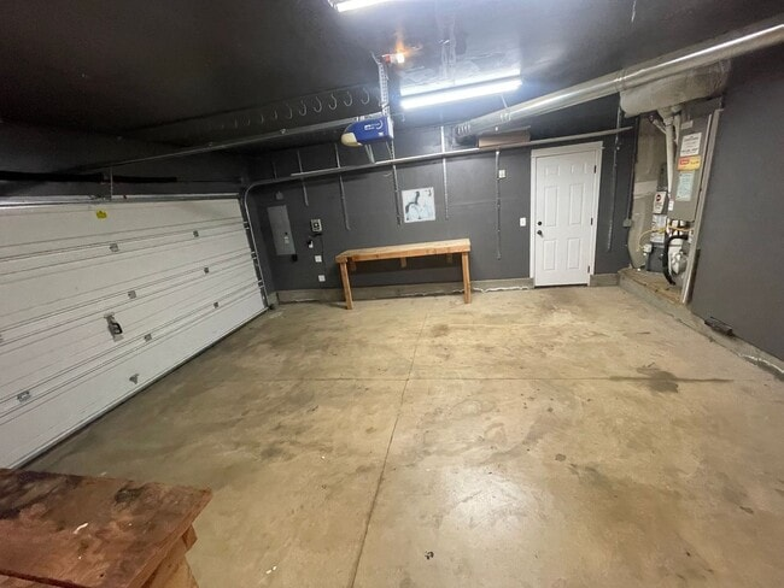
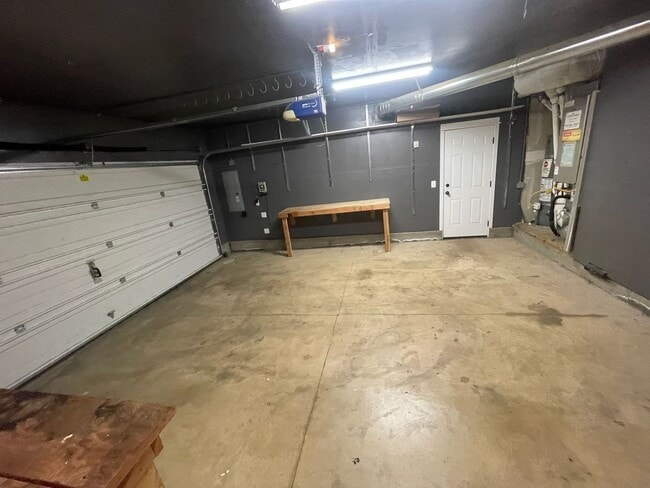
- wall art (419, 205)
